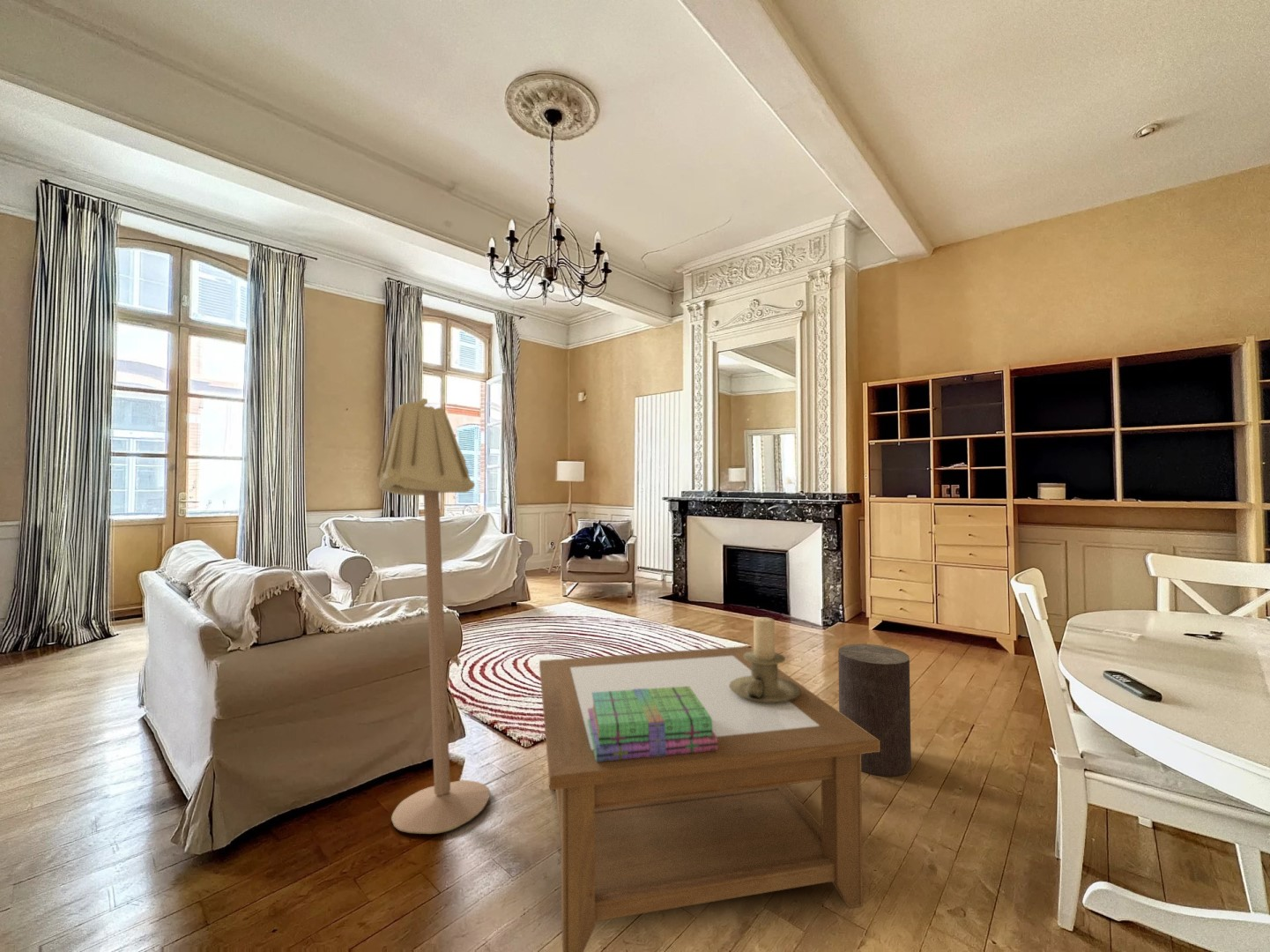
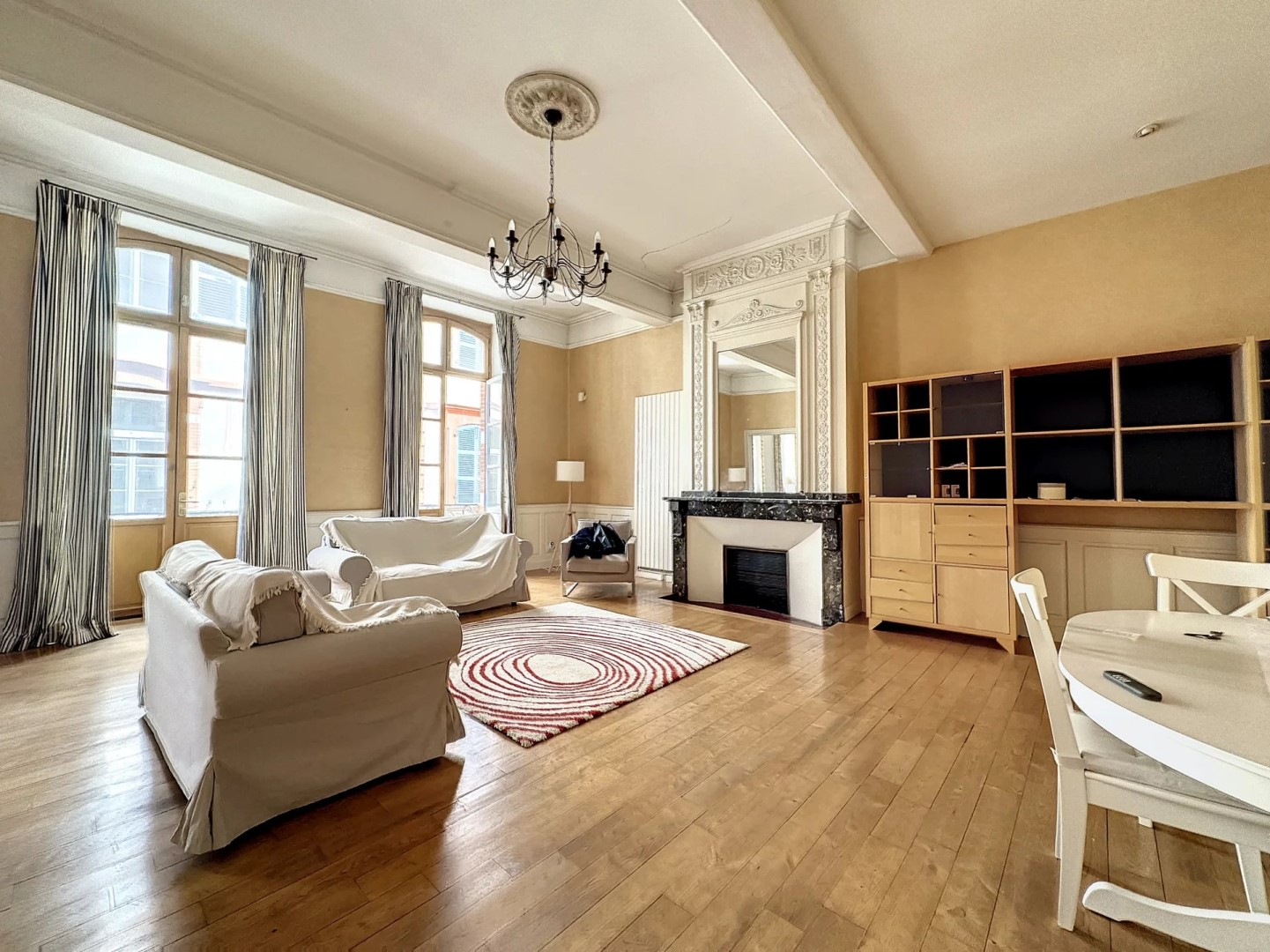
- stack of books (648, 719)
- coffee table (677, 762)
- floor lamp (429, 599)
- candle holder (764, 654)
- stool (873, 705)
